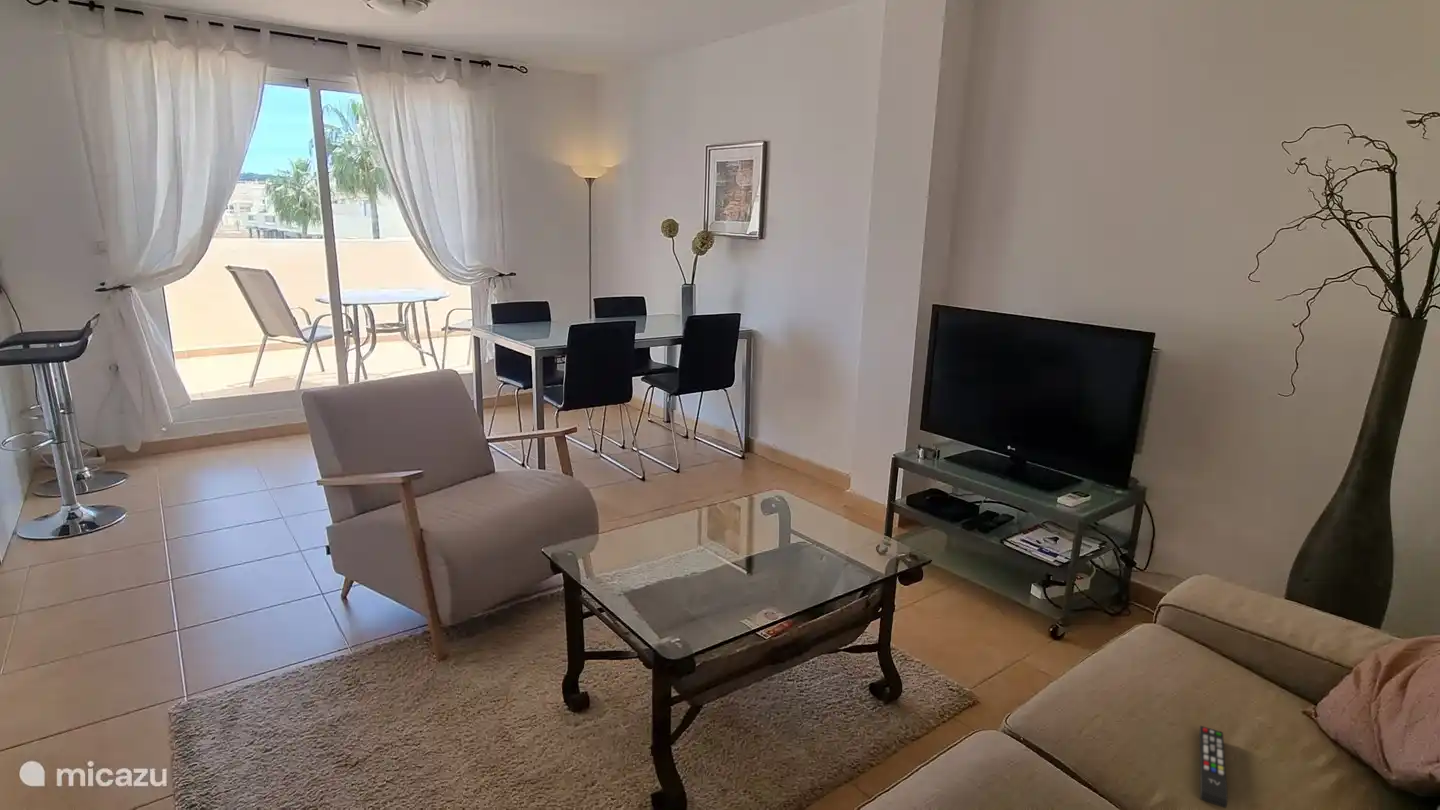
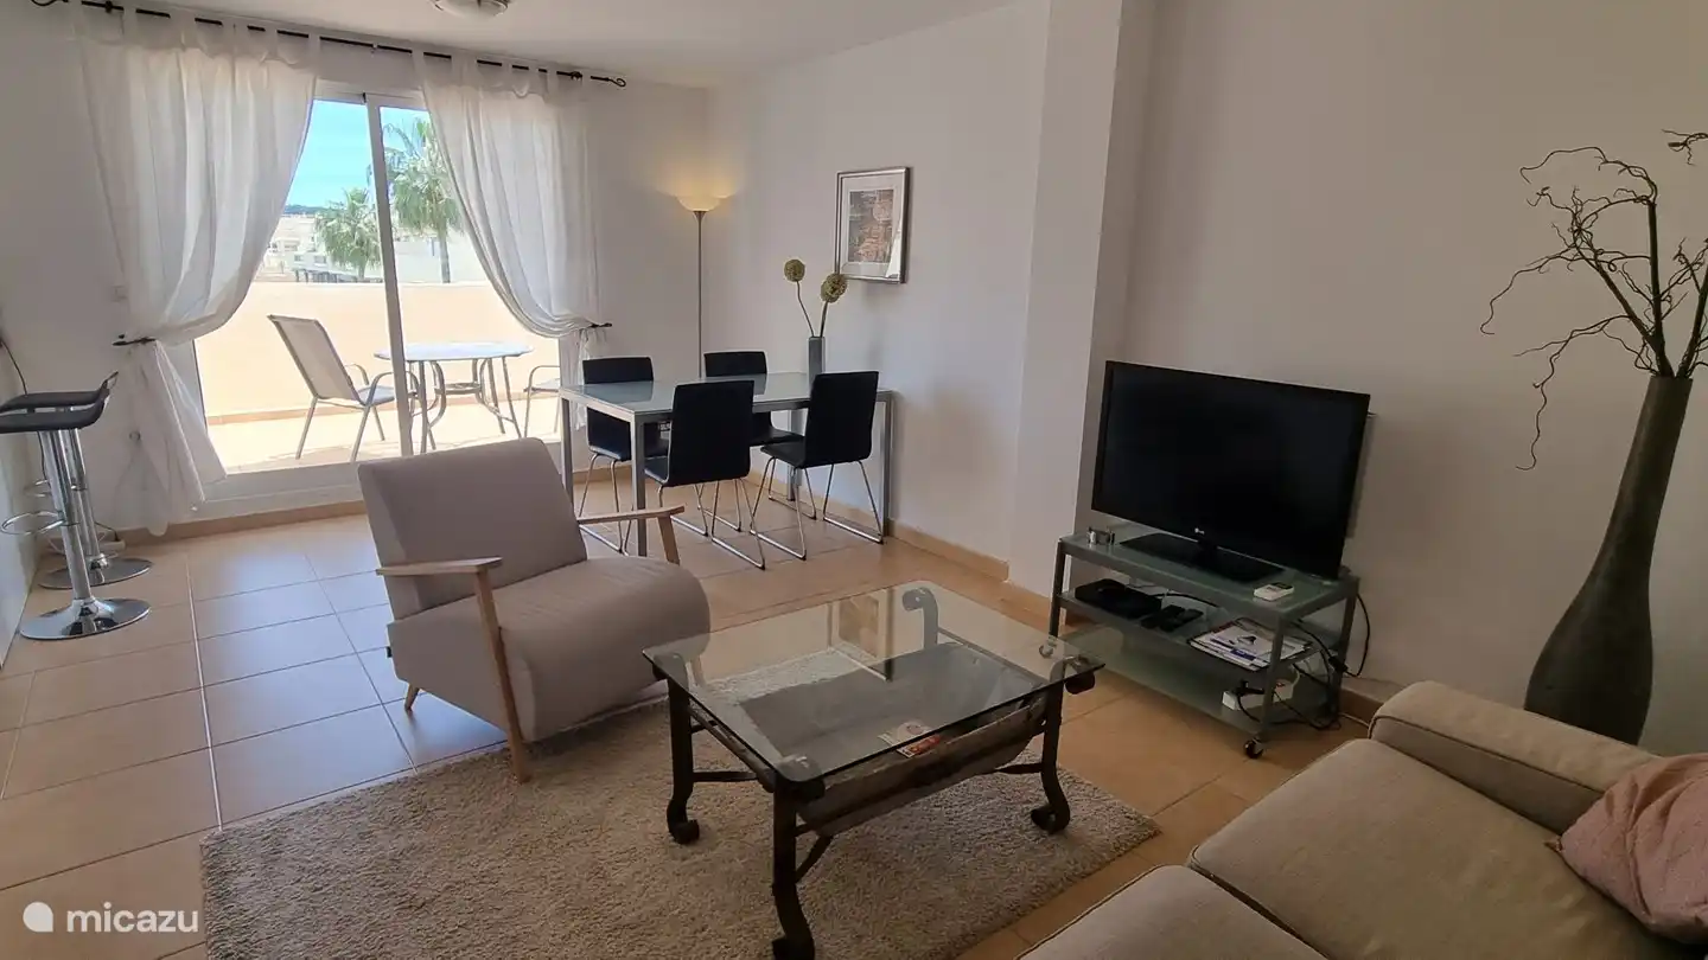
- remote control (1212, 763)
